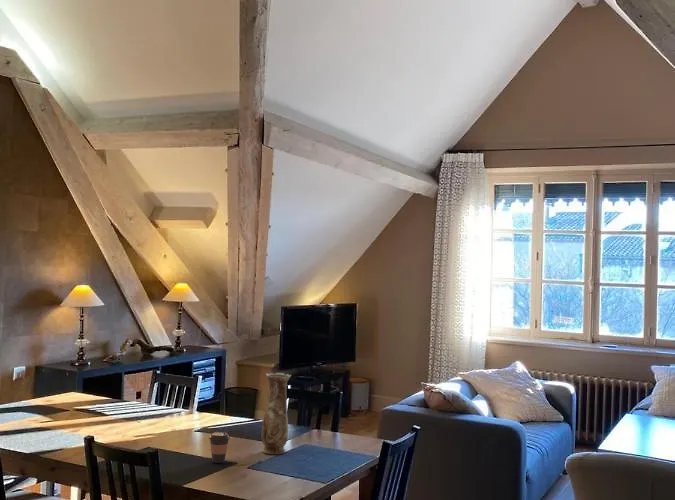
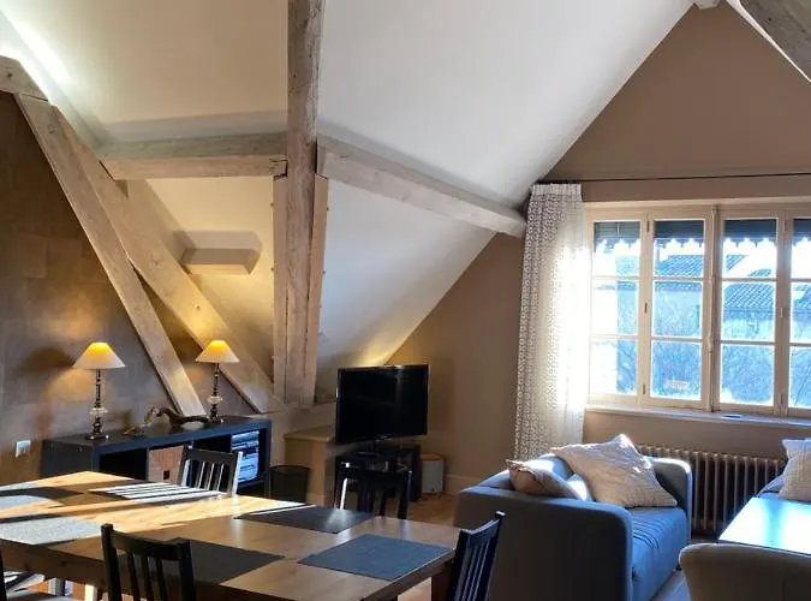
- coffee cup (219, 447)
- vase (276, 412)
